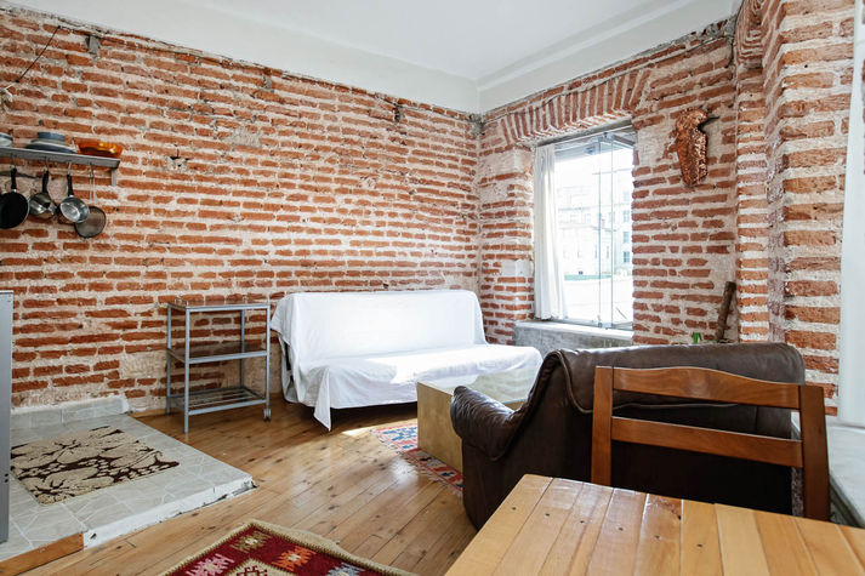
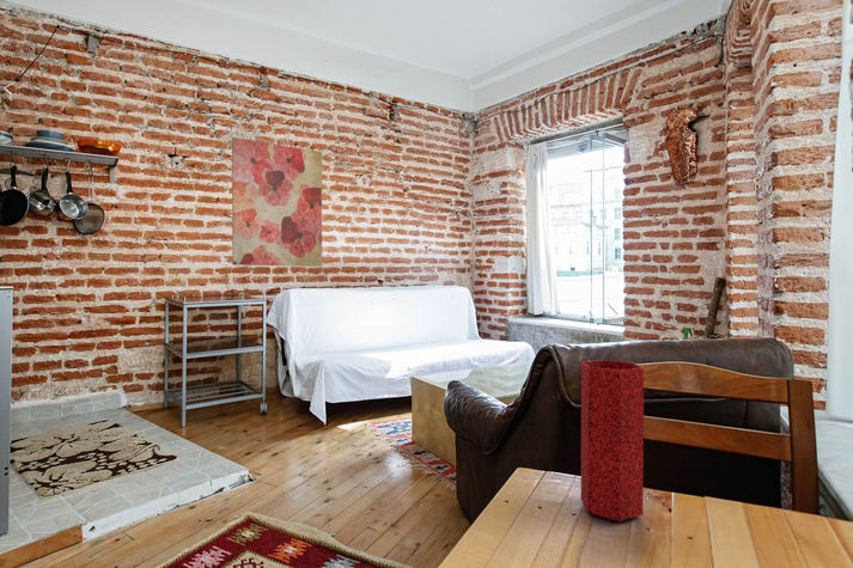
+ vase (610, 436)
+ wall art (279, 204)
